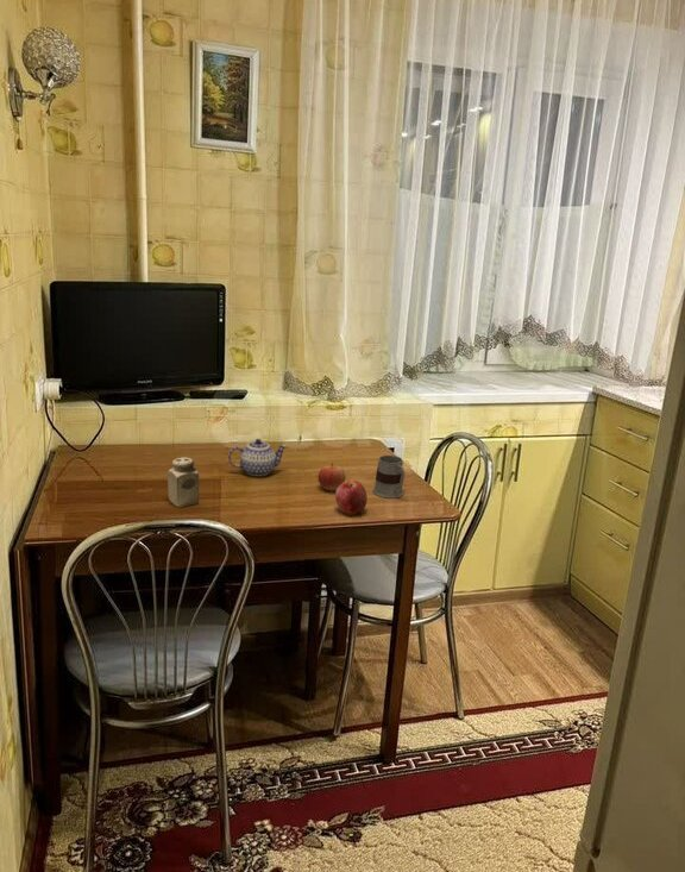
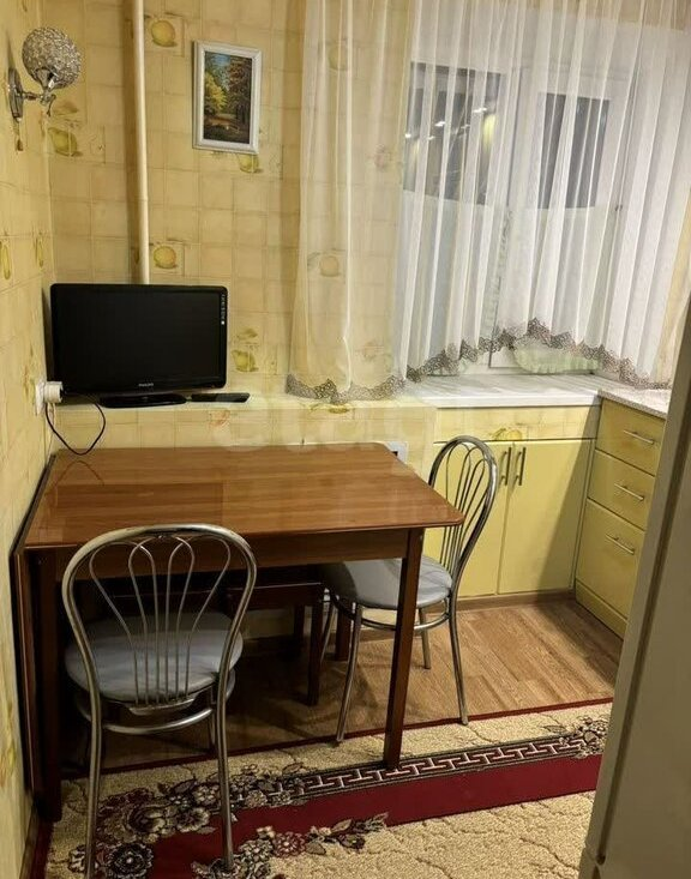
- salt shaker (183, 481)
- teapot (257, 454)
- apple (351, 496)
- apple (332, 476)
- mug (391, 477)
